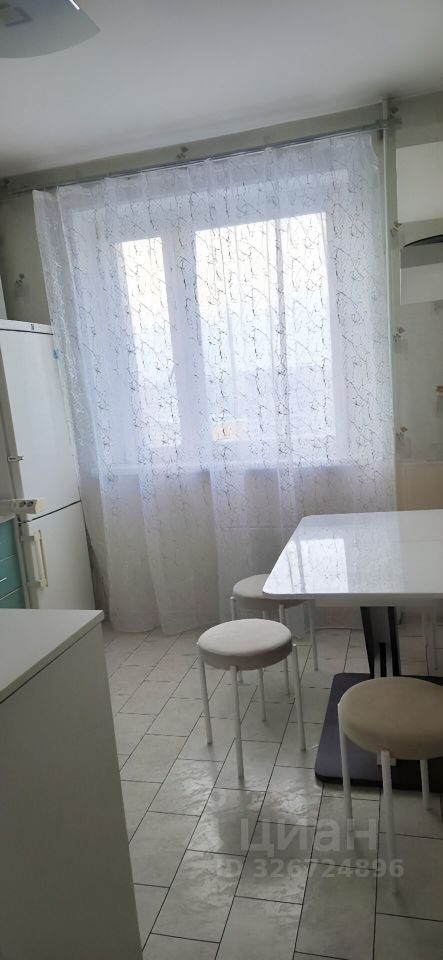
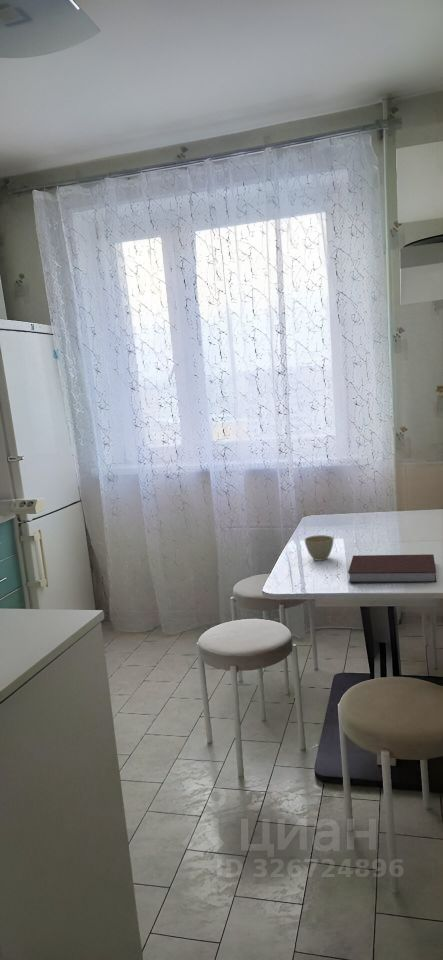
+ notebook (392, 568)
+ flower pot (319, 548)
